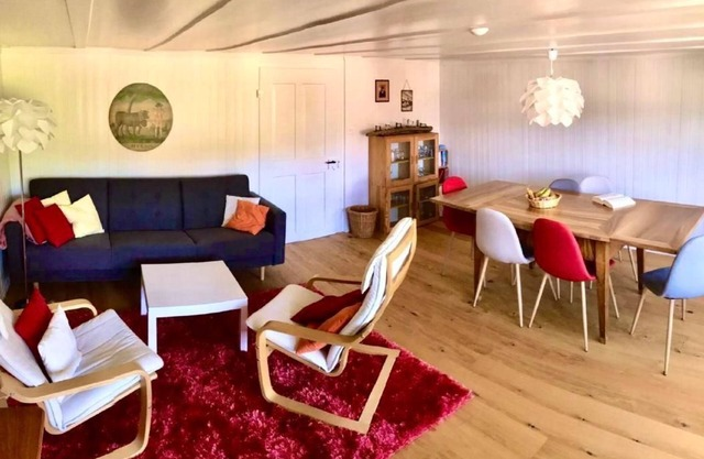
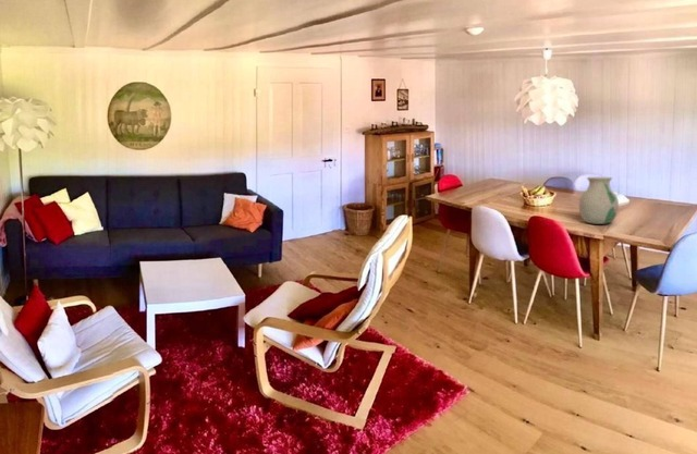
+ vase (598, 199)
